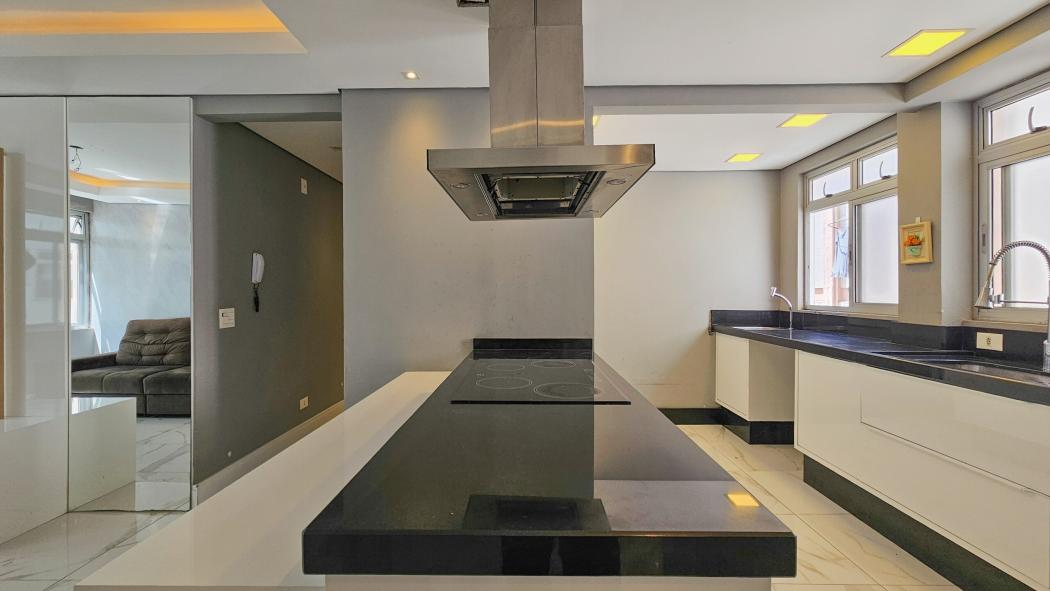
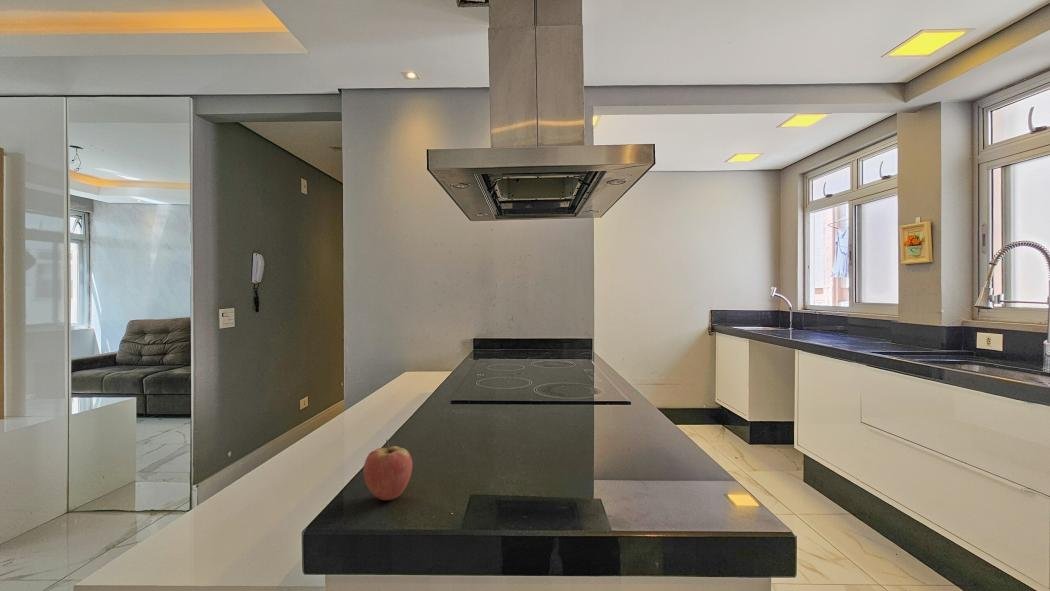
+ fruit (388, 467)
